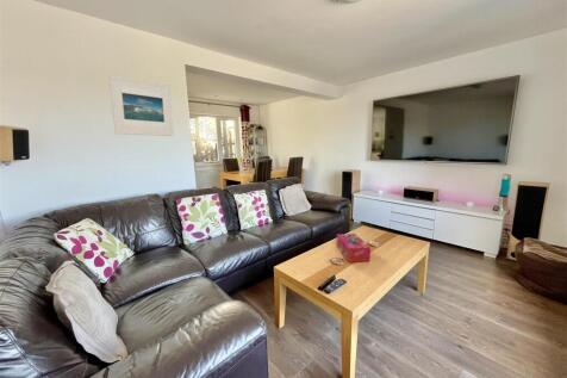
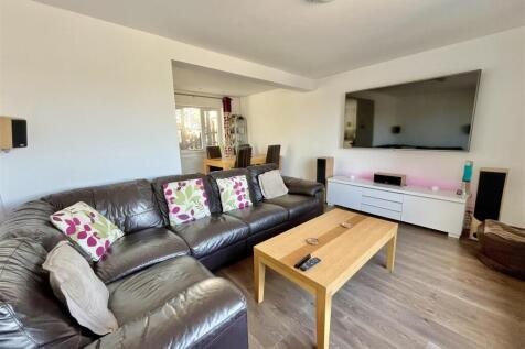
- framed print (144, 107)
- tissue box (351, 246)
